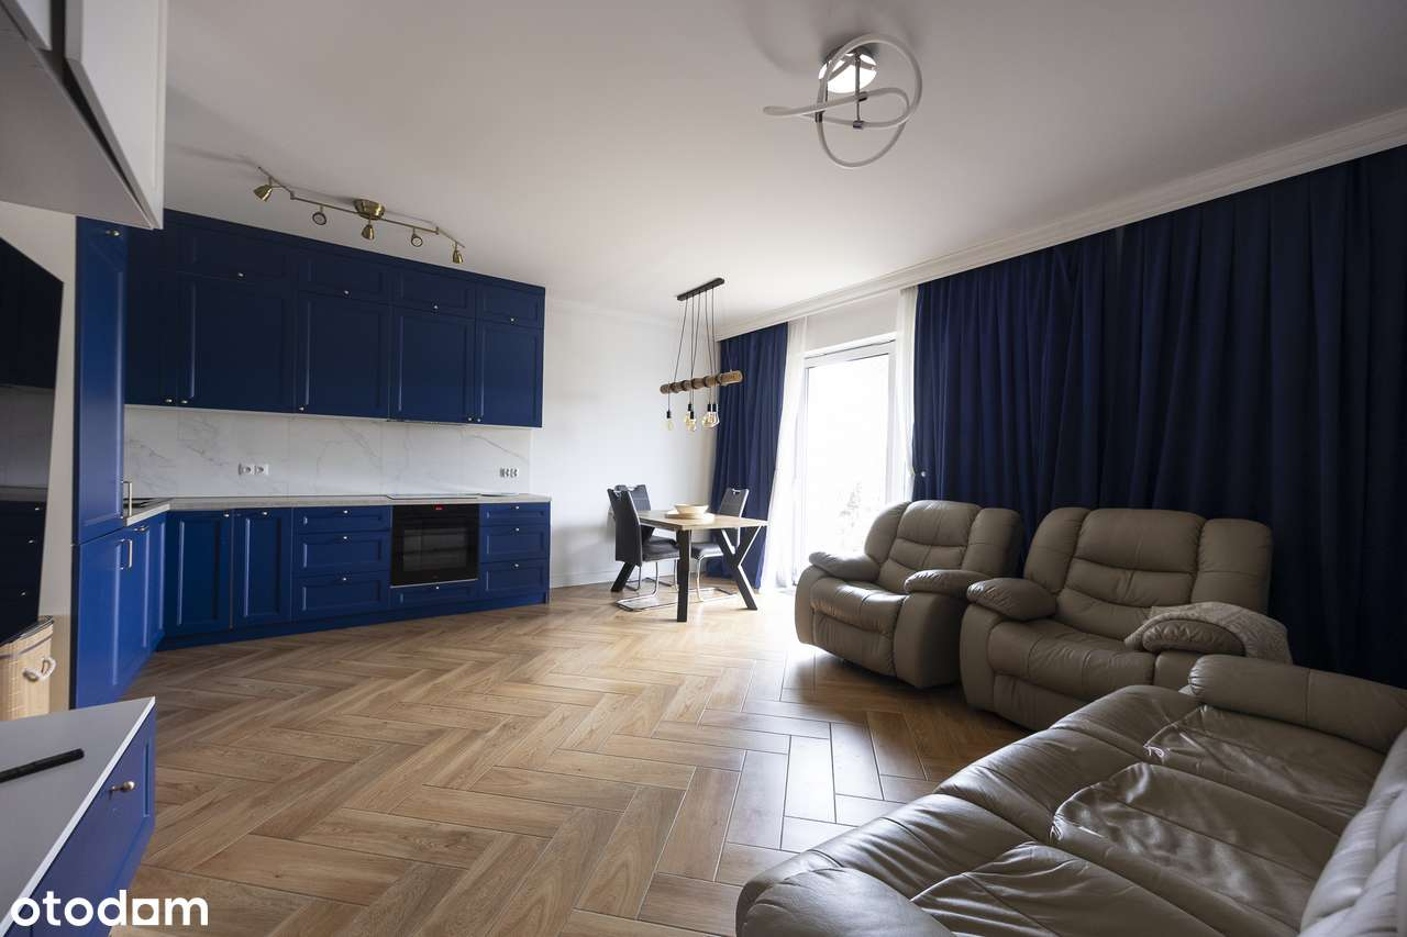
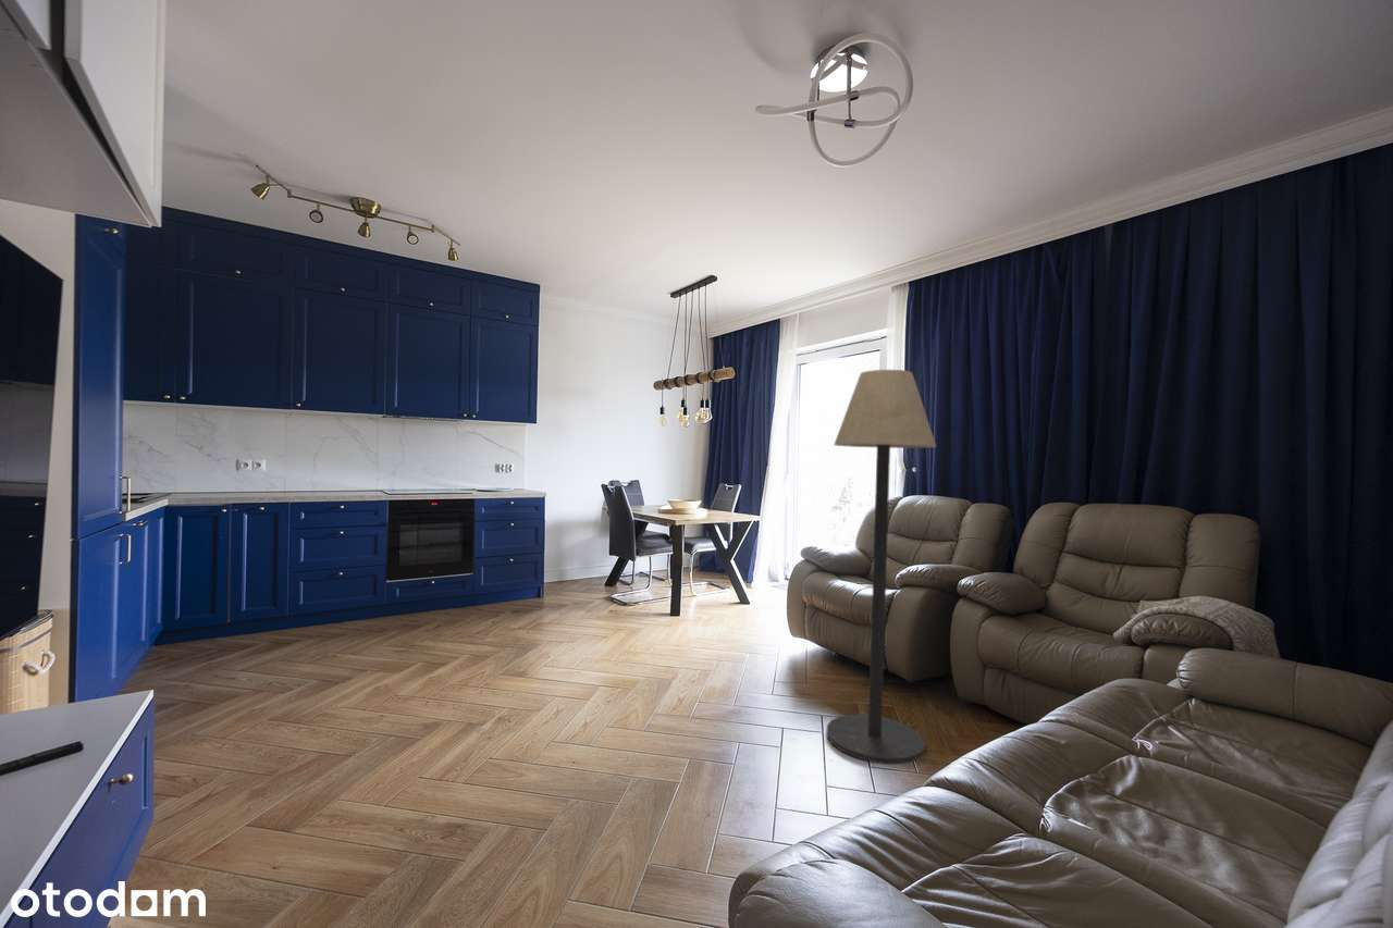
+ floor lamp (879, 556)
